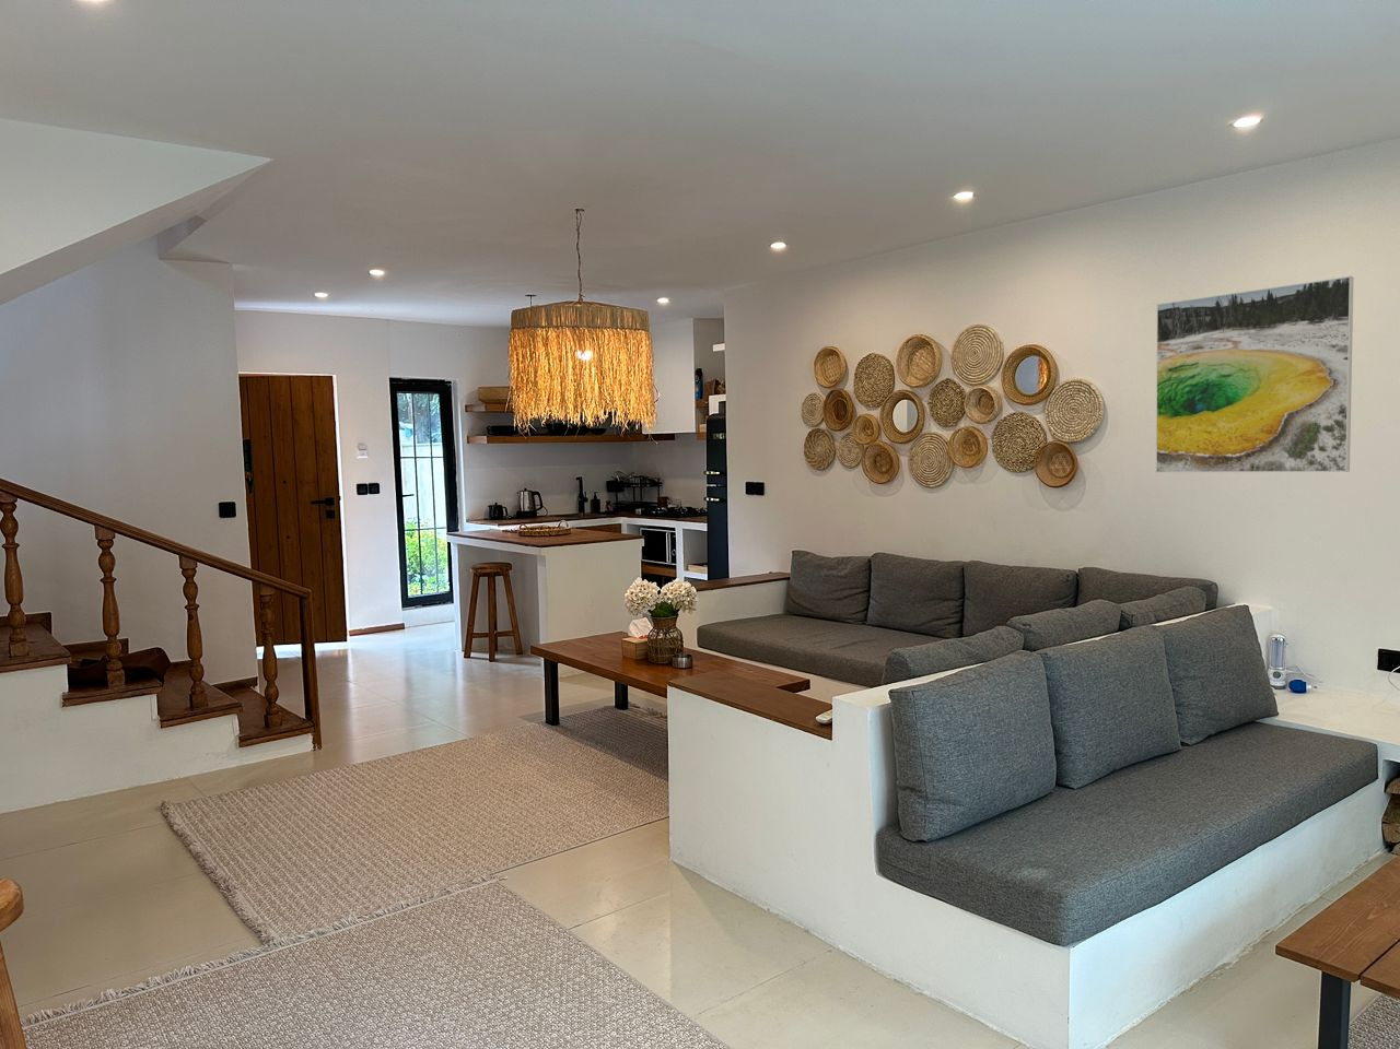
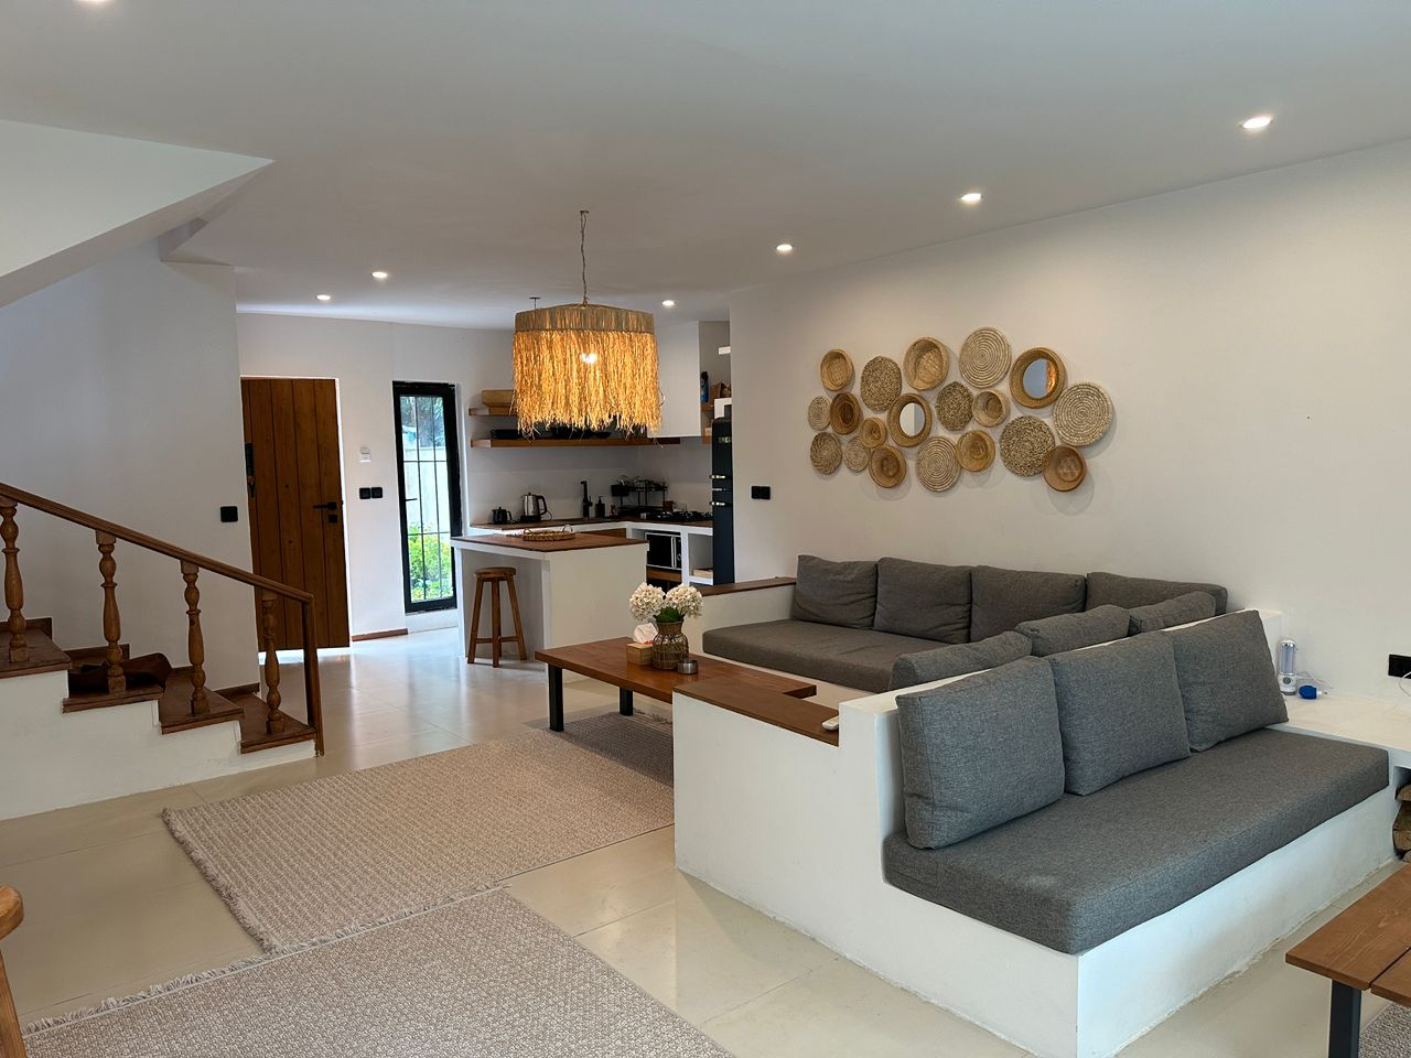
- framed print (1247, 381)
